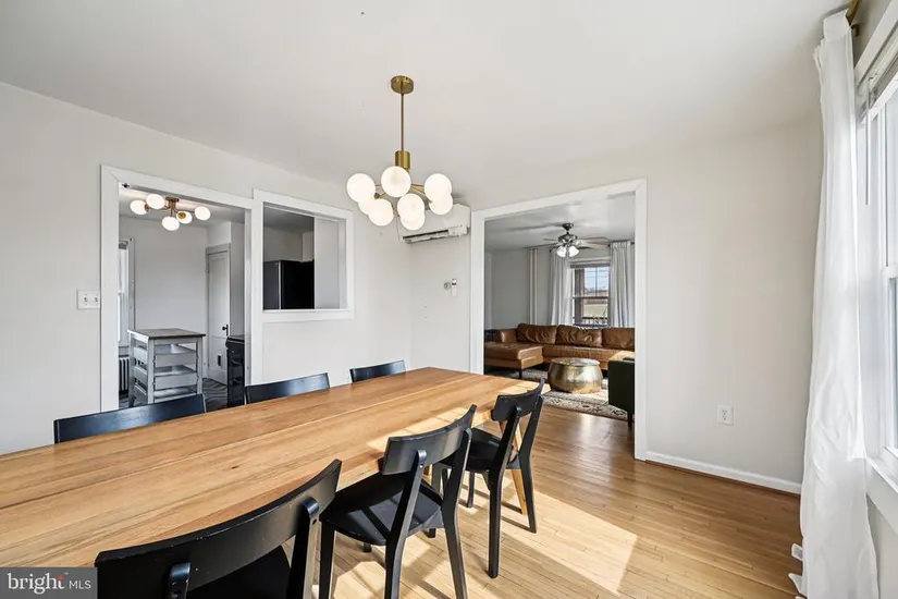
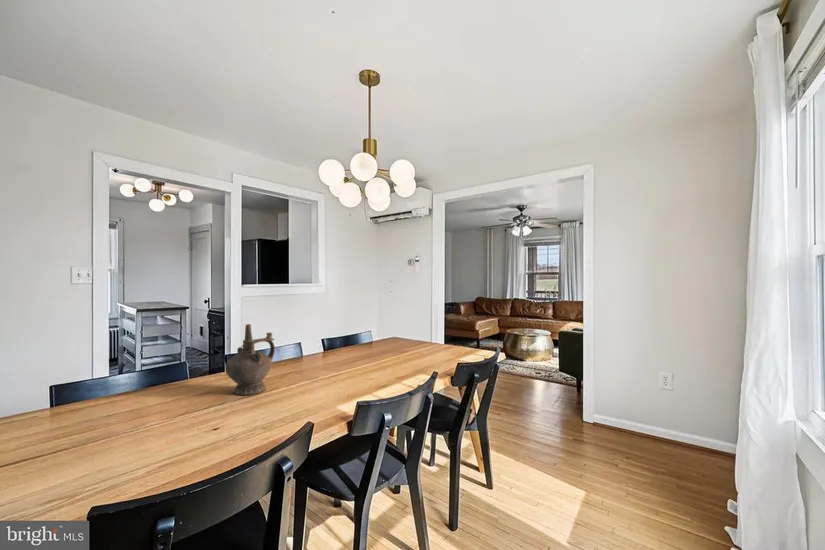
+ ceremonial vessel (251, 357)
